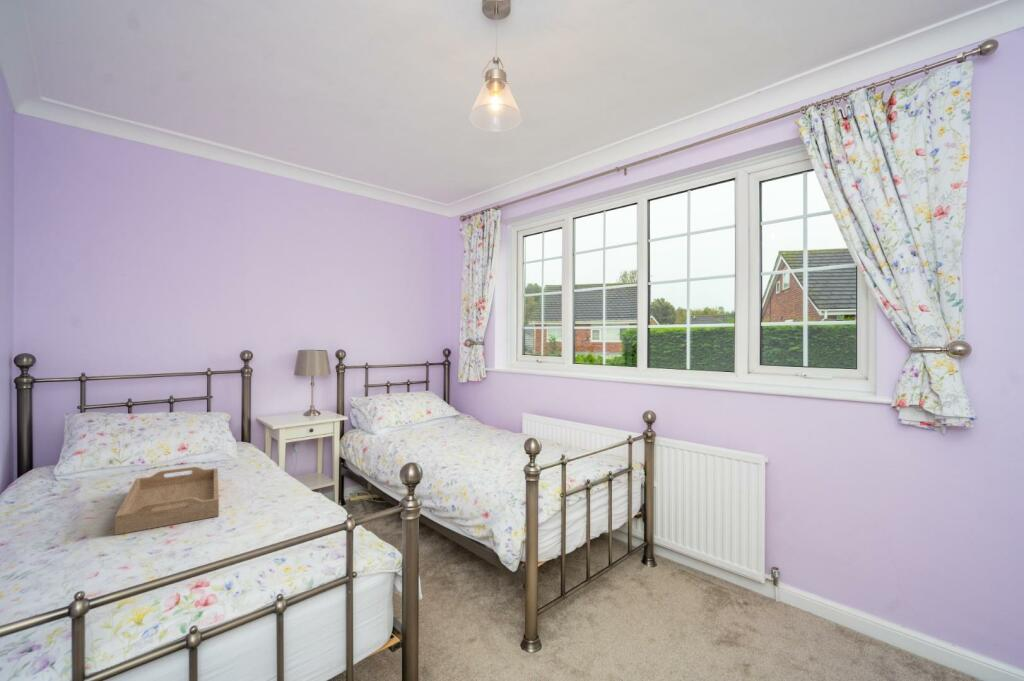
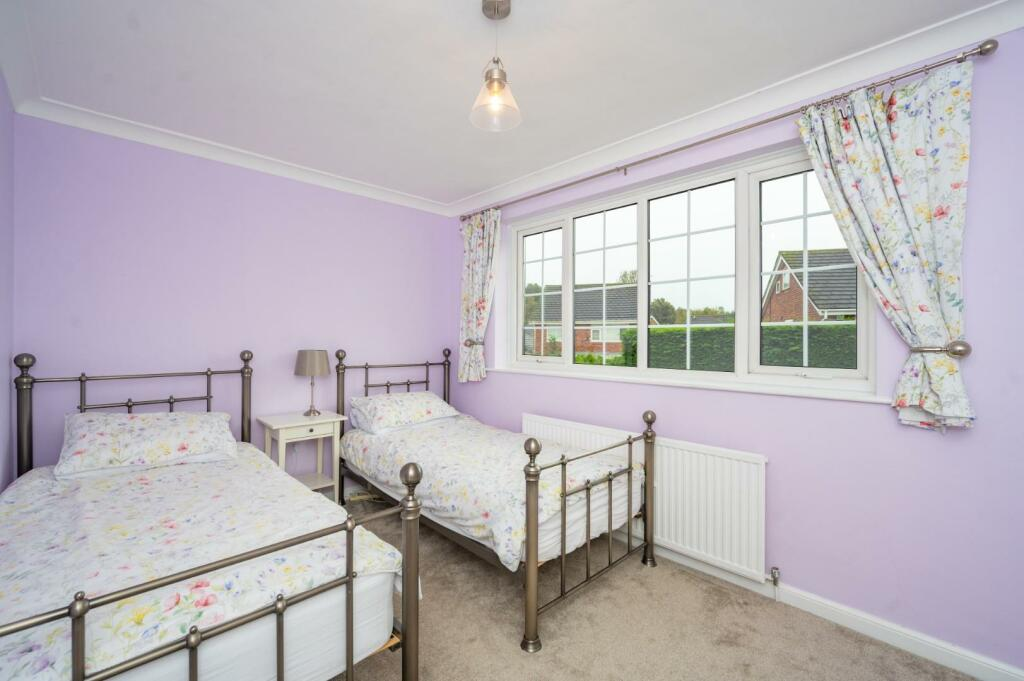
- serving tray (174, 493)
